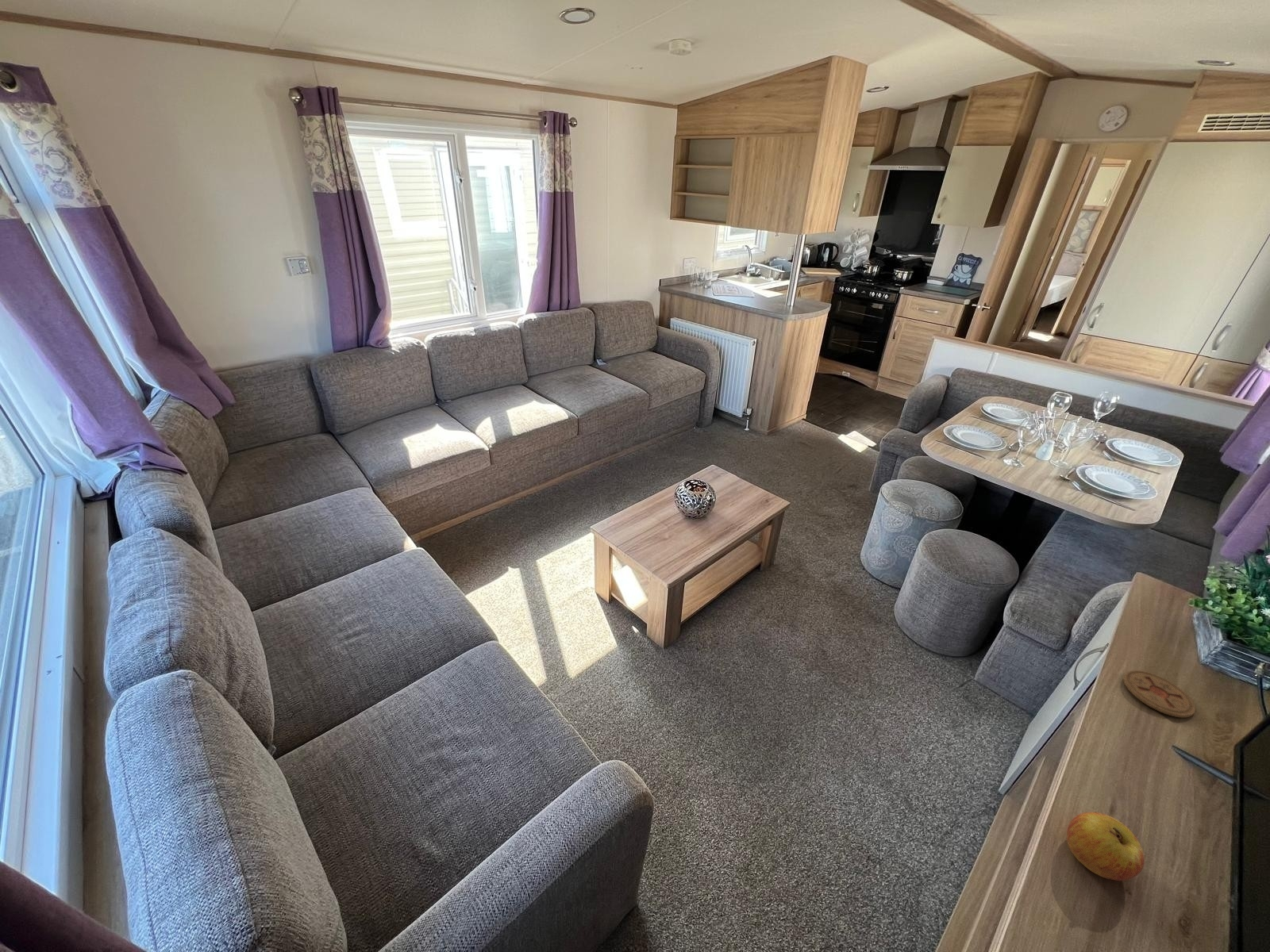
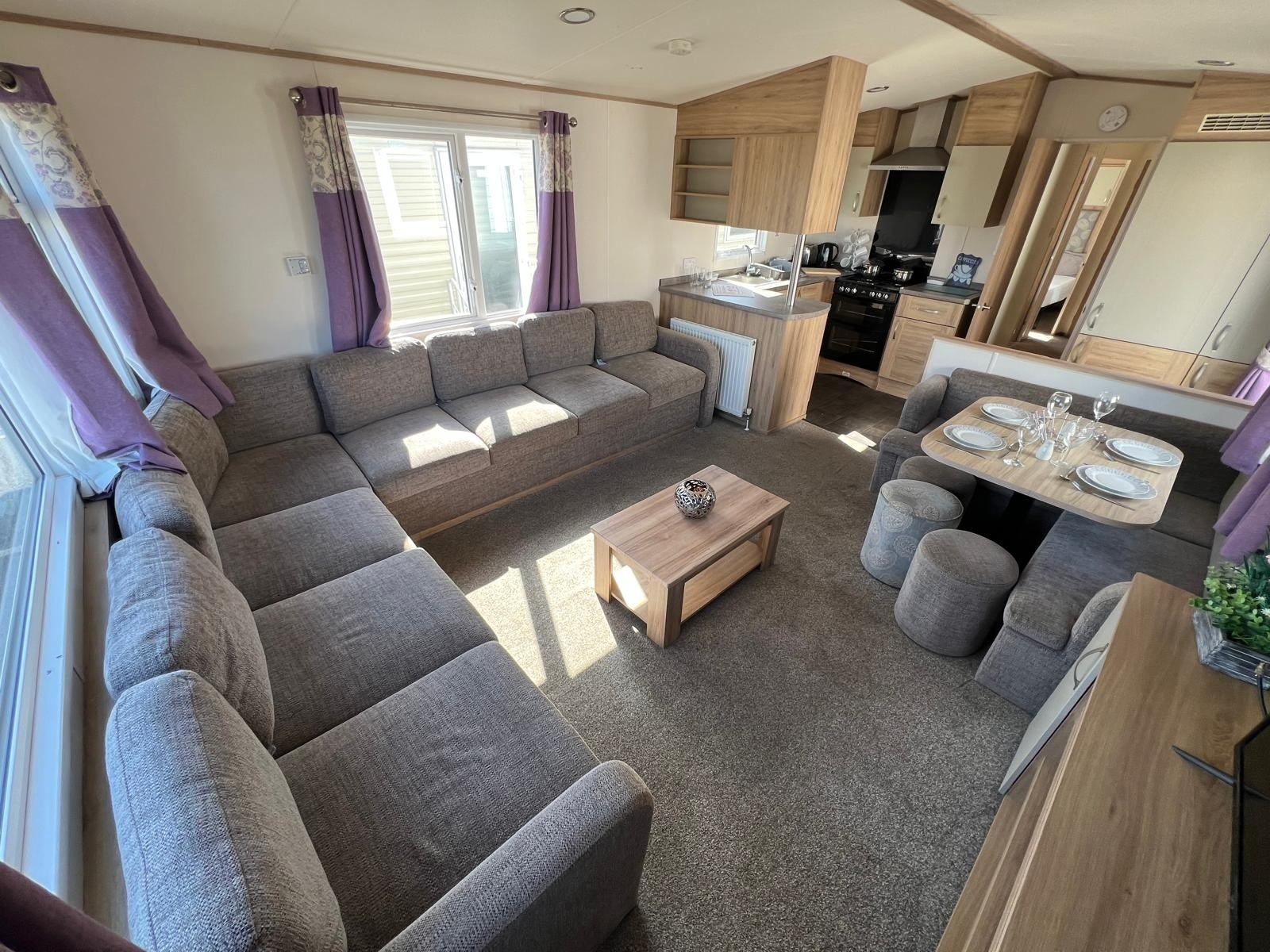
- apple (1106, 843)
- coaster (1158, 693)
